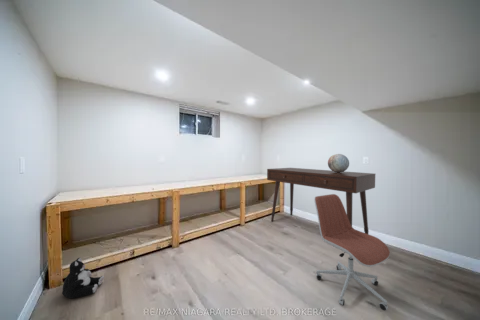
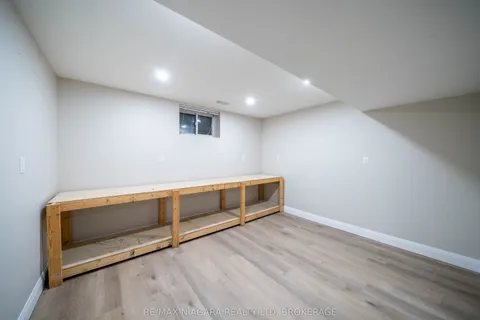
- decorative globe (338, 163)
- desk (317, 187)
- plush toy (82, 275)
- office chair (349, 244)
